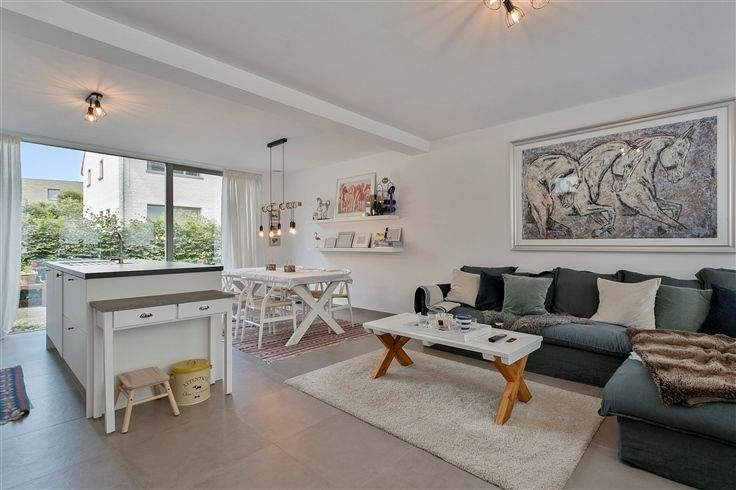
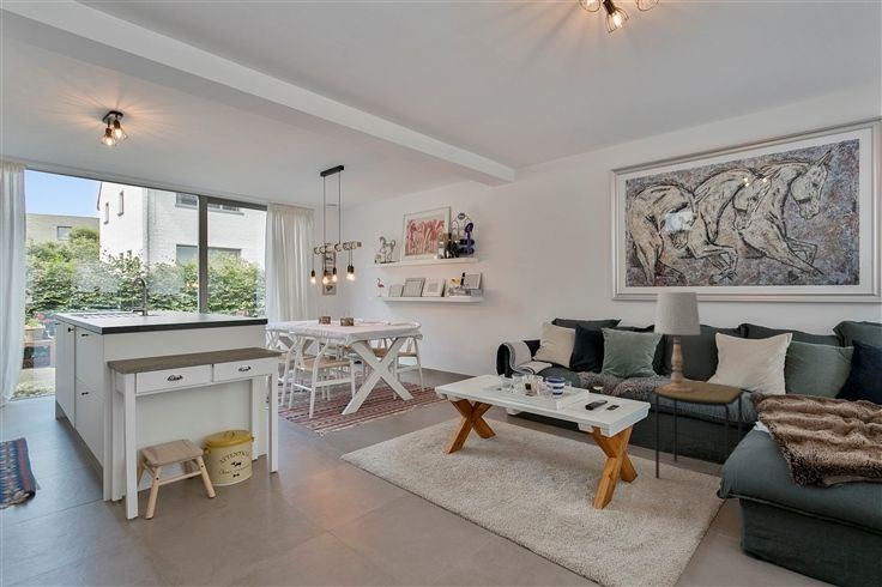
+ table lamp (676, 340)
+ side table (676, 432)
